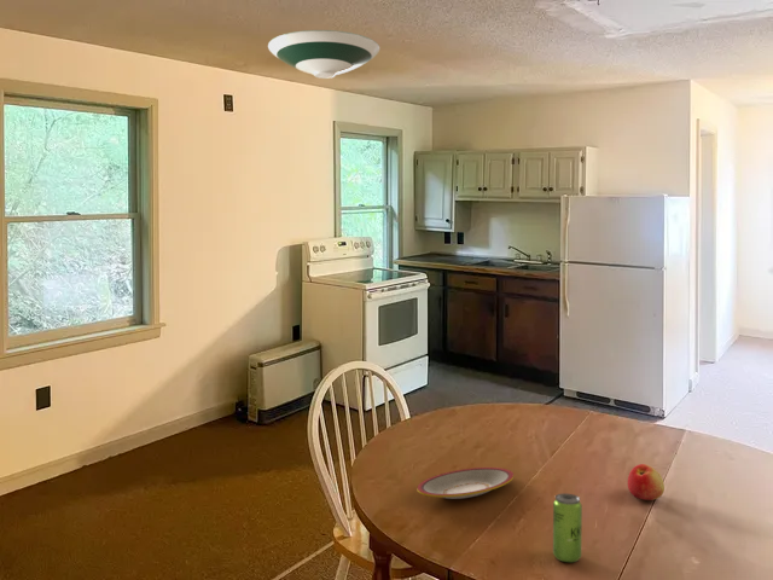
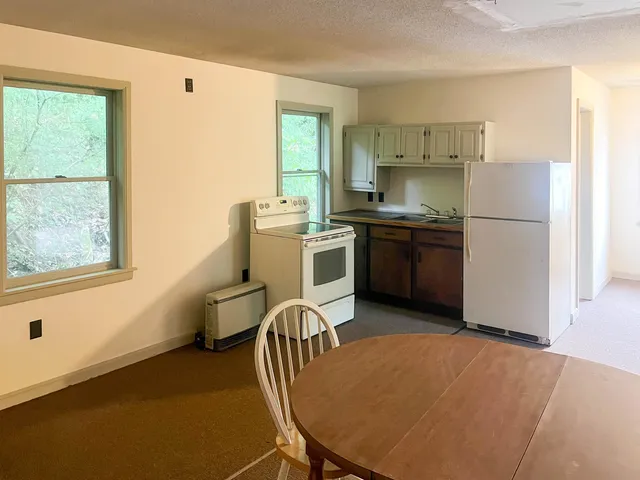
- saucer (324, 62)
- plate (466, 485)
- apple (645, 481)
- beverage can (566, 527)
